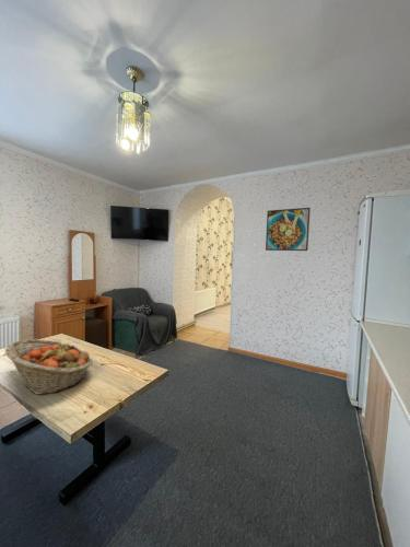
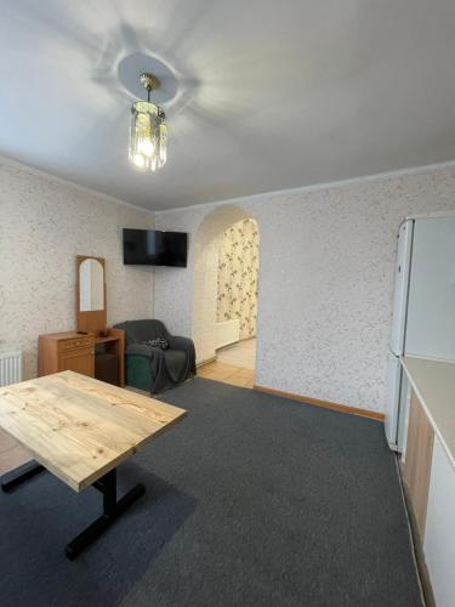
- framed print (286, 230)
- fruit basket (51, 360)
